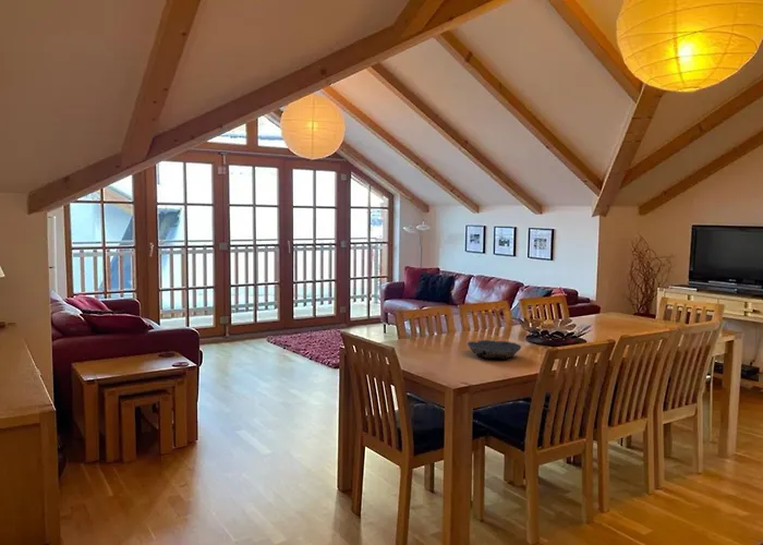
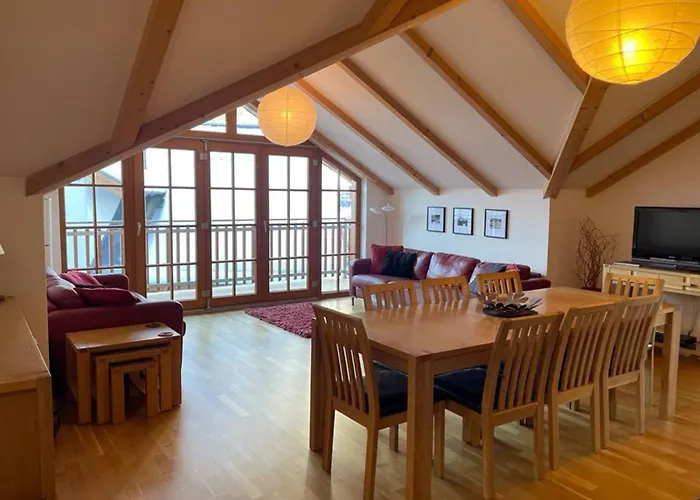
- bowl (493, 350)
